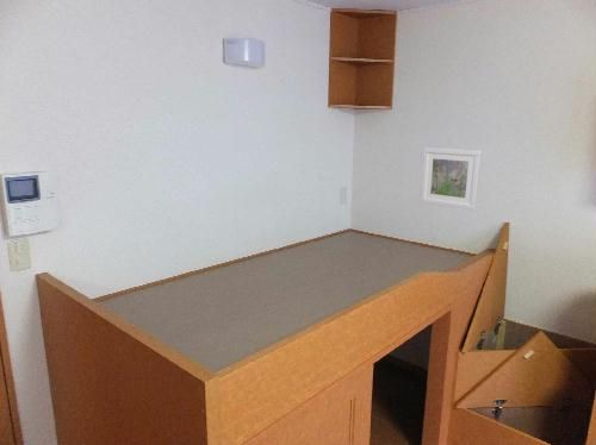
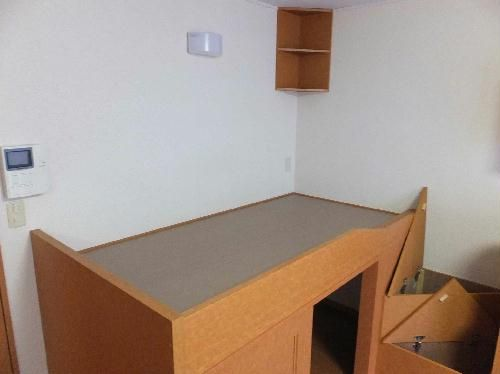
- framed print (449, 177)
